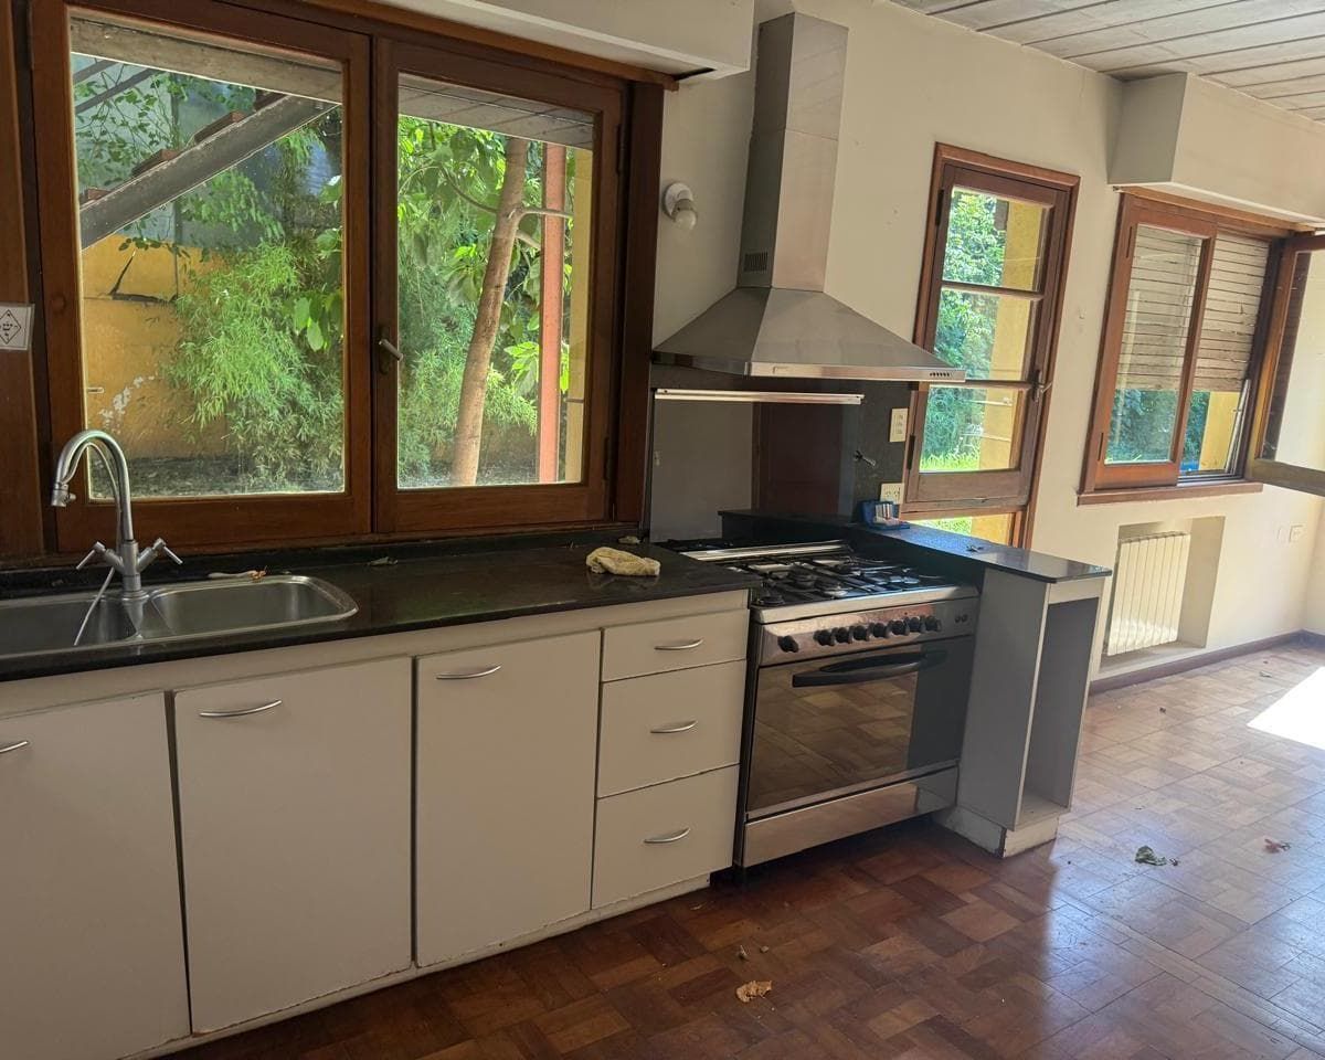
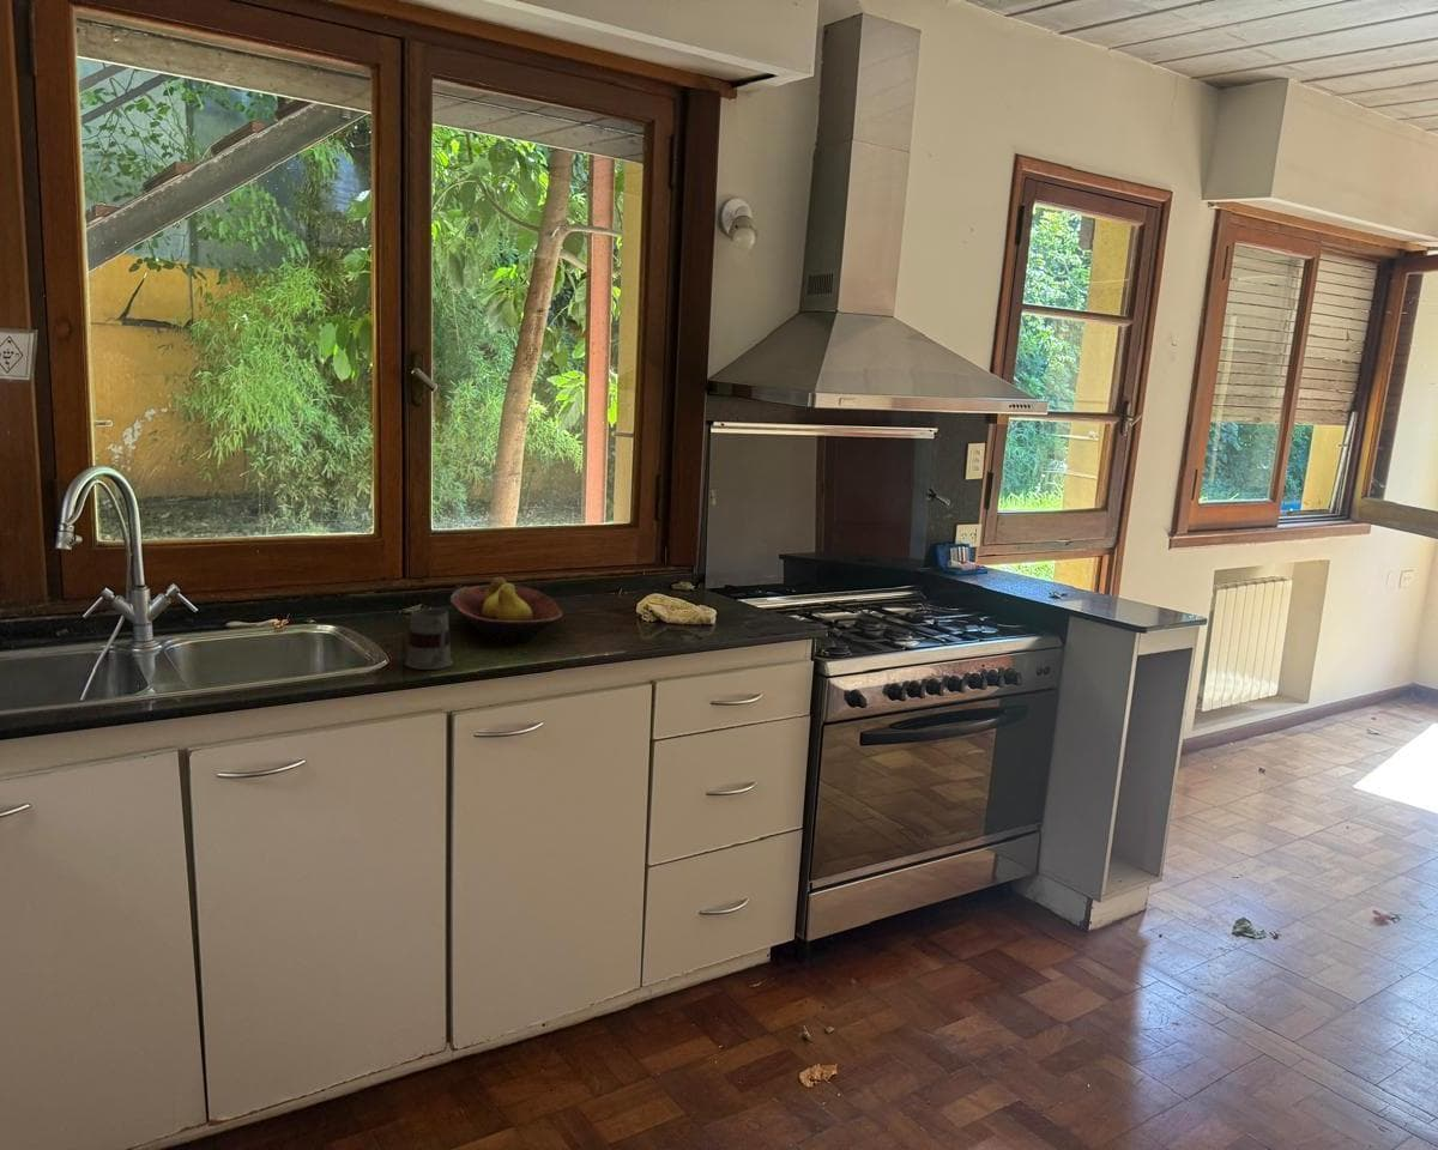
+ fruit bowl (504, 605)
+ mug (431, 638)
